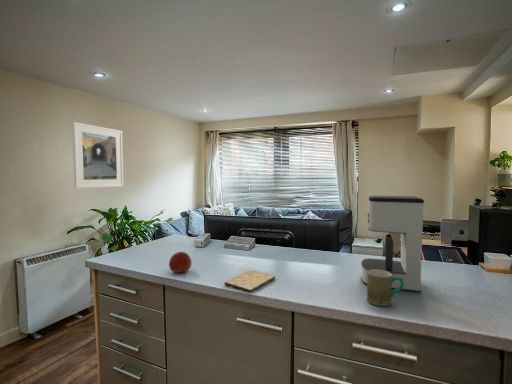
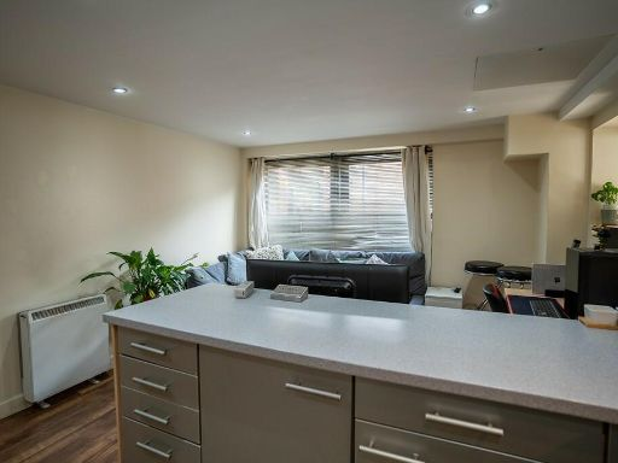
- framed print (100, 157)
- mug (384, 287)
- cutting board (250, 280)
- fruit (180, 261)
- coffee maker (389, 240)
